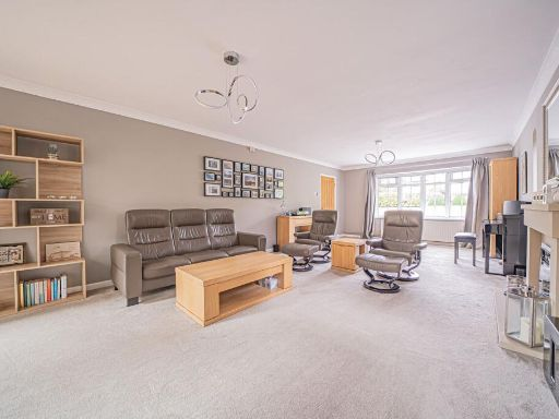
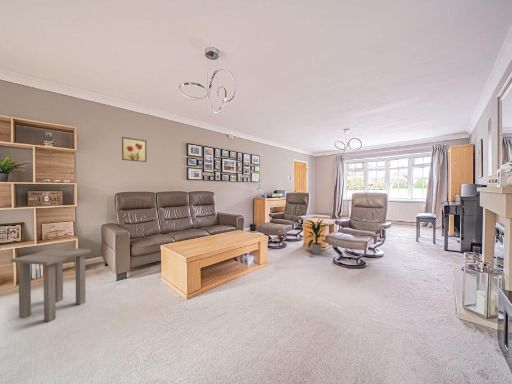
+ wall art (134, 150)
+ indoor plant (315, 234)
+ side table (54, 281)
